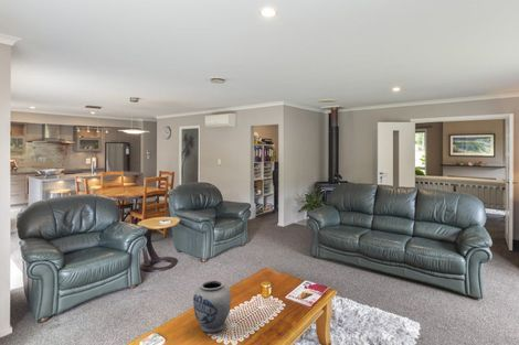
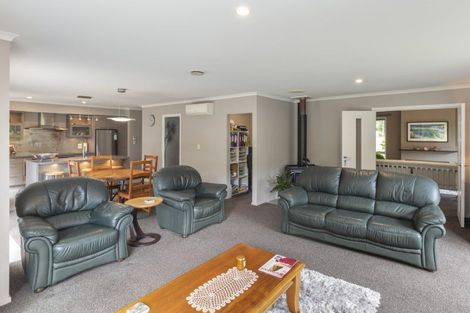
- vase (212, 304)
